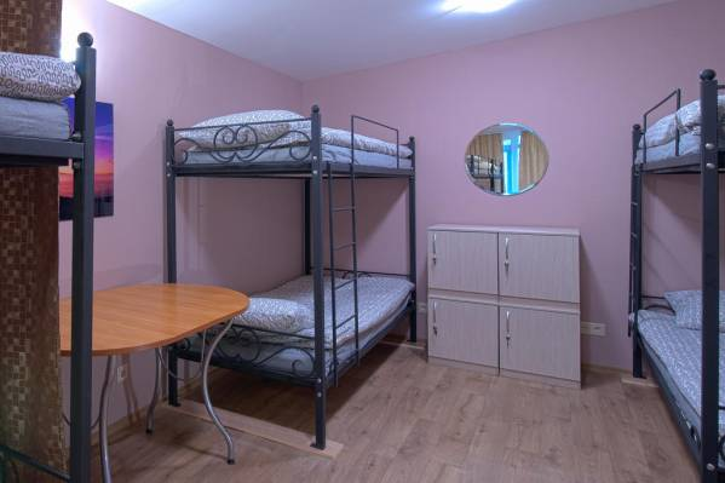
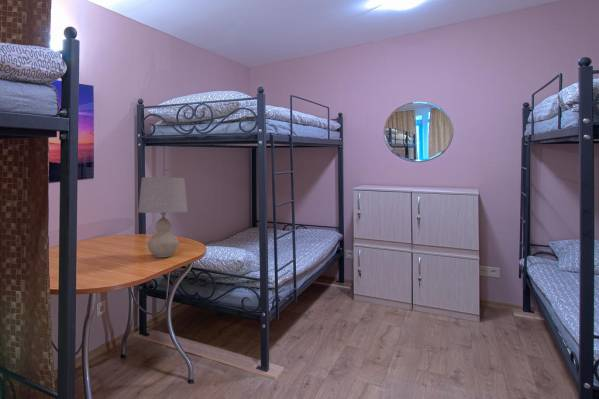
+ table lamp (163, 217)
